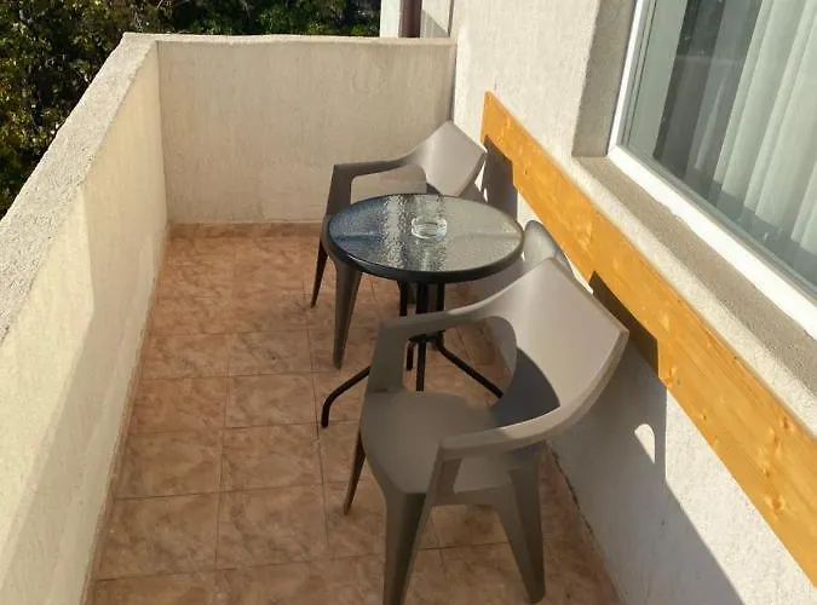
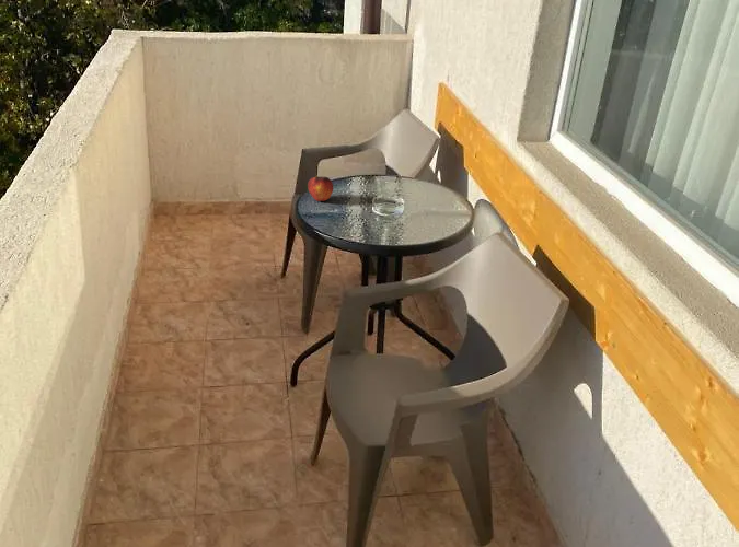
+ fruit (320, 187)
